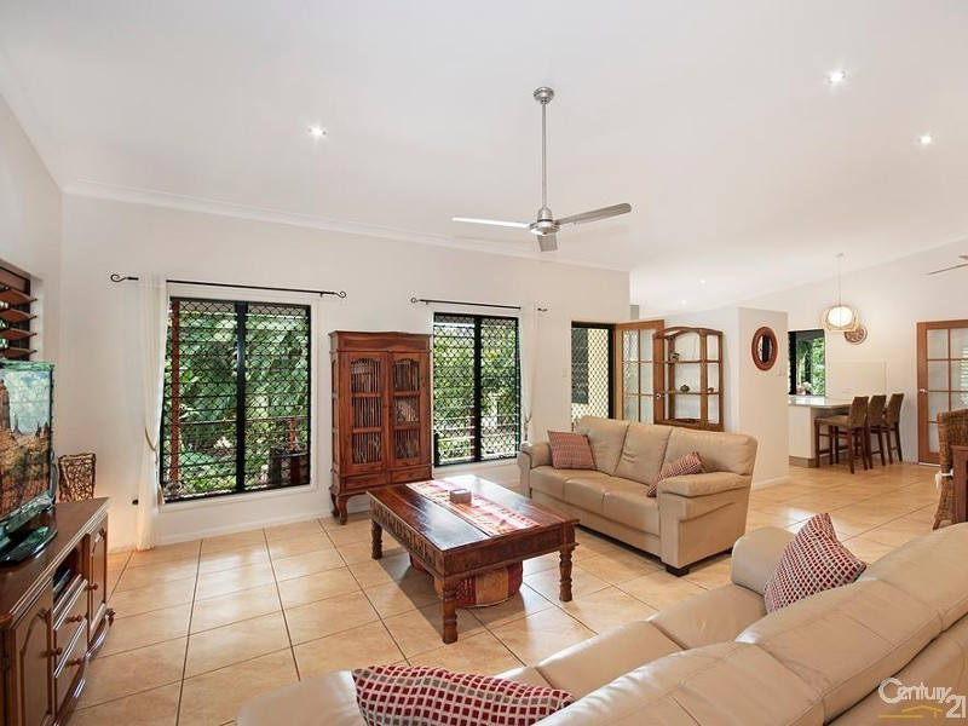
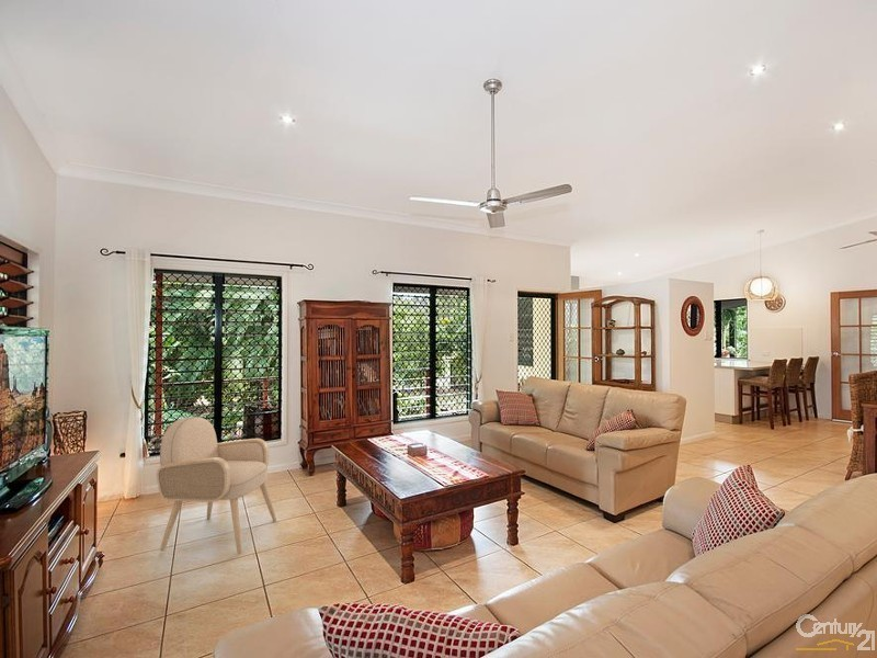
+ armchair (219, 476)
